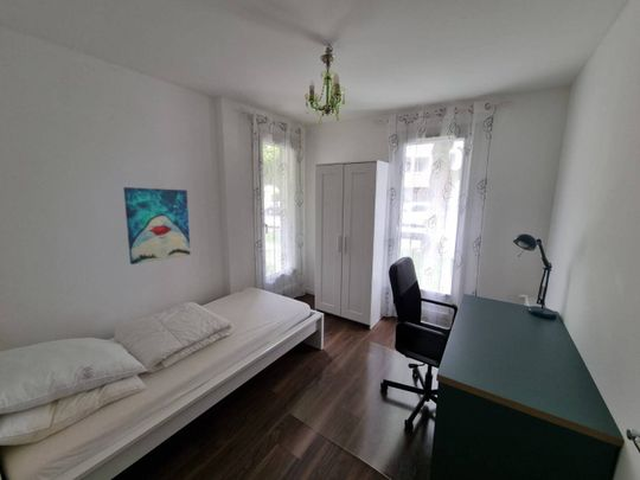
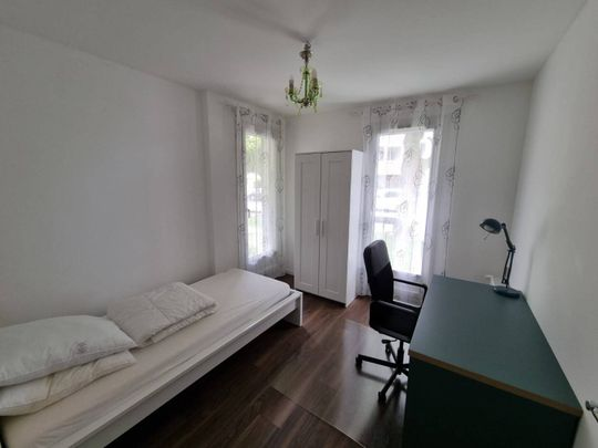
- wall art (160, 224)
